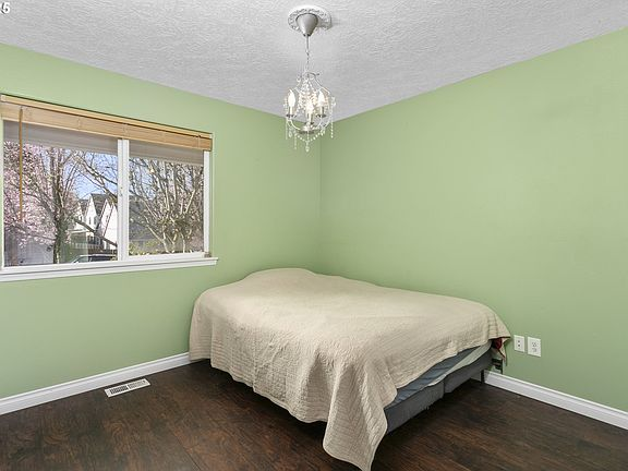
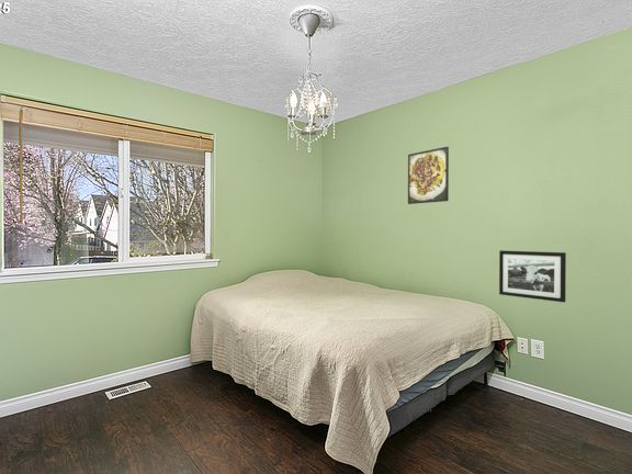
+ picture frame (530, 274)
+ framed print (427, 177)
